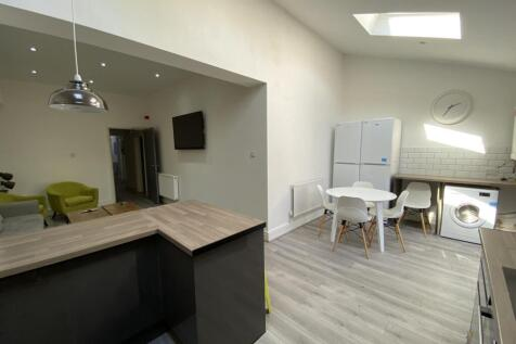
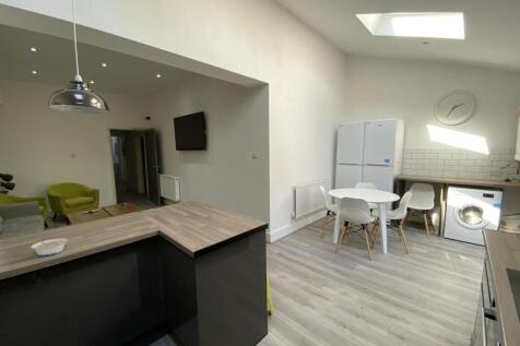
+ legume (48, 247)
